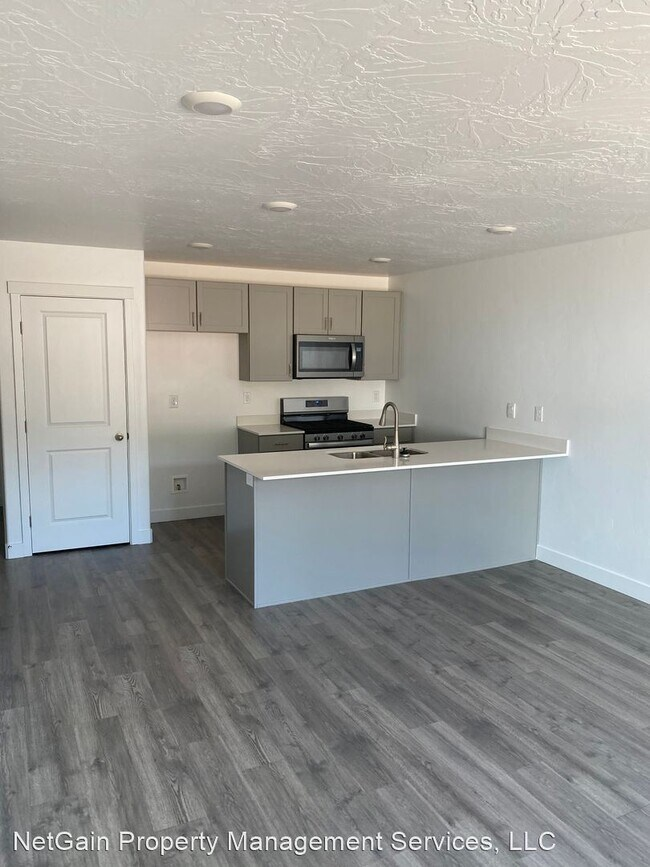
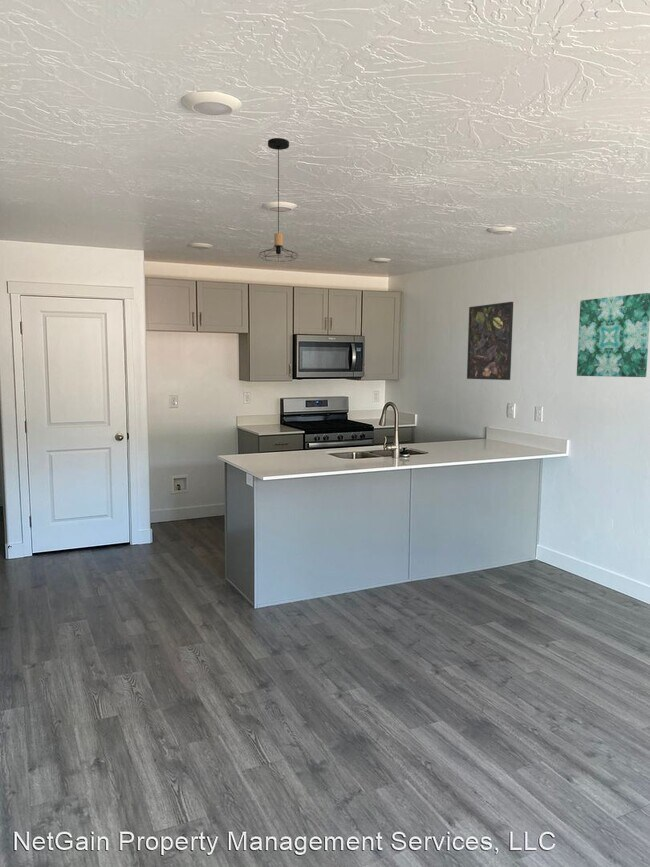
+ wall art (611, 337)
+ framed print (488, 342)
+ pendant light (278, 205)
